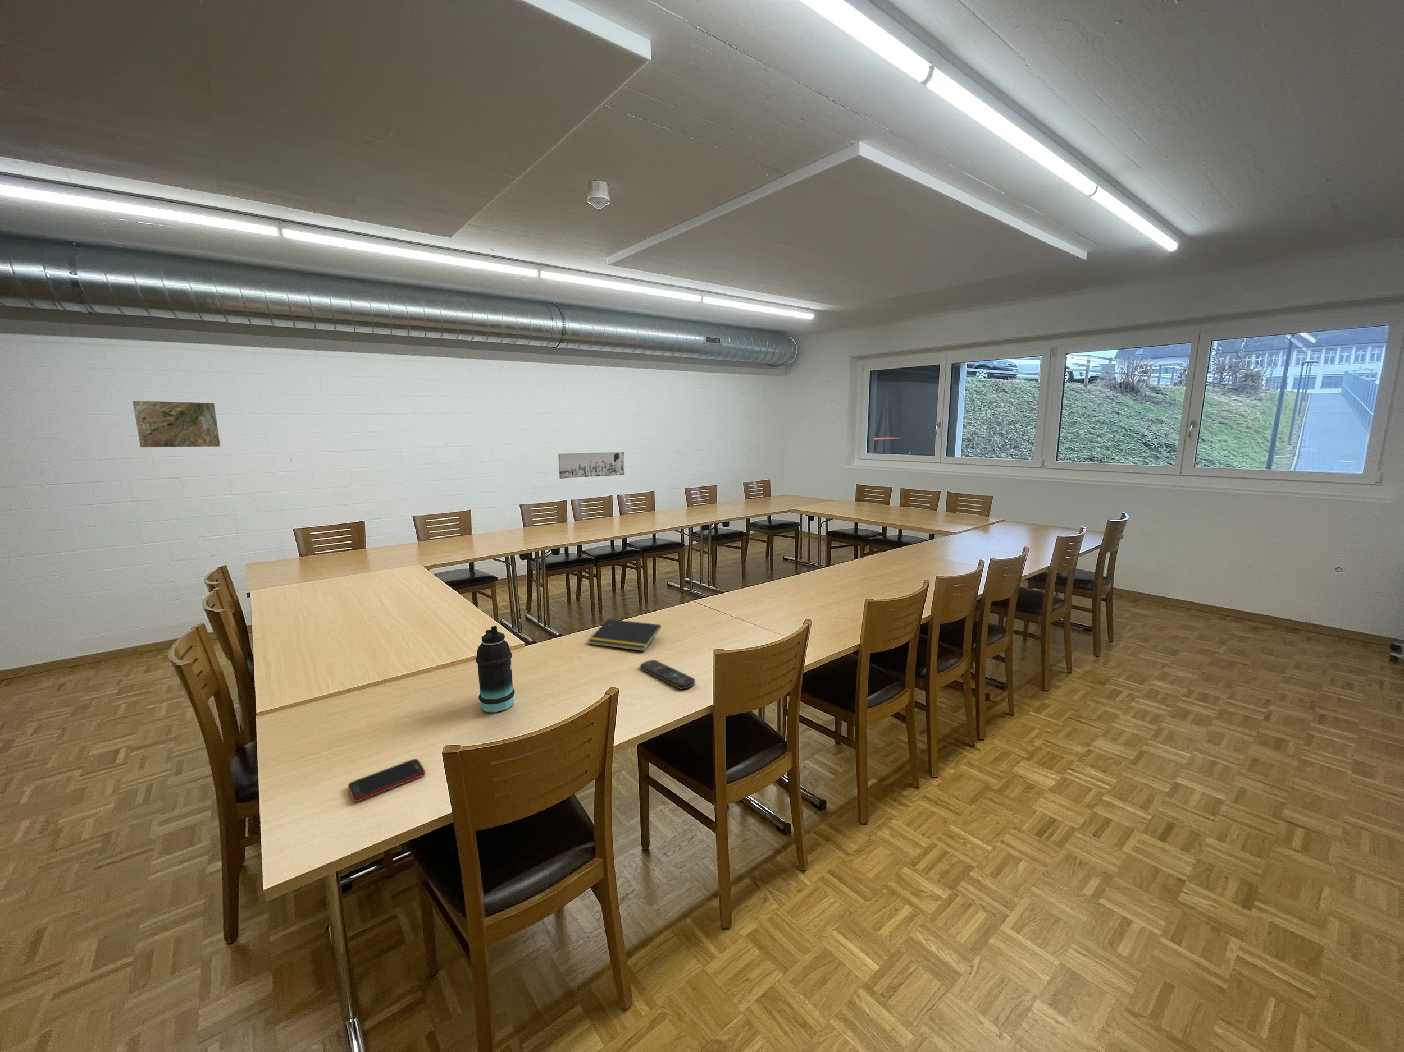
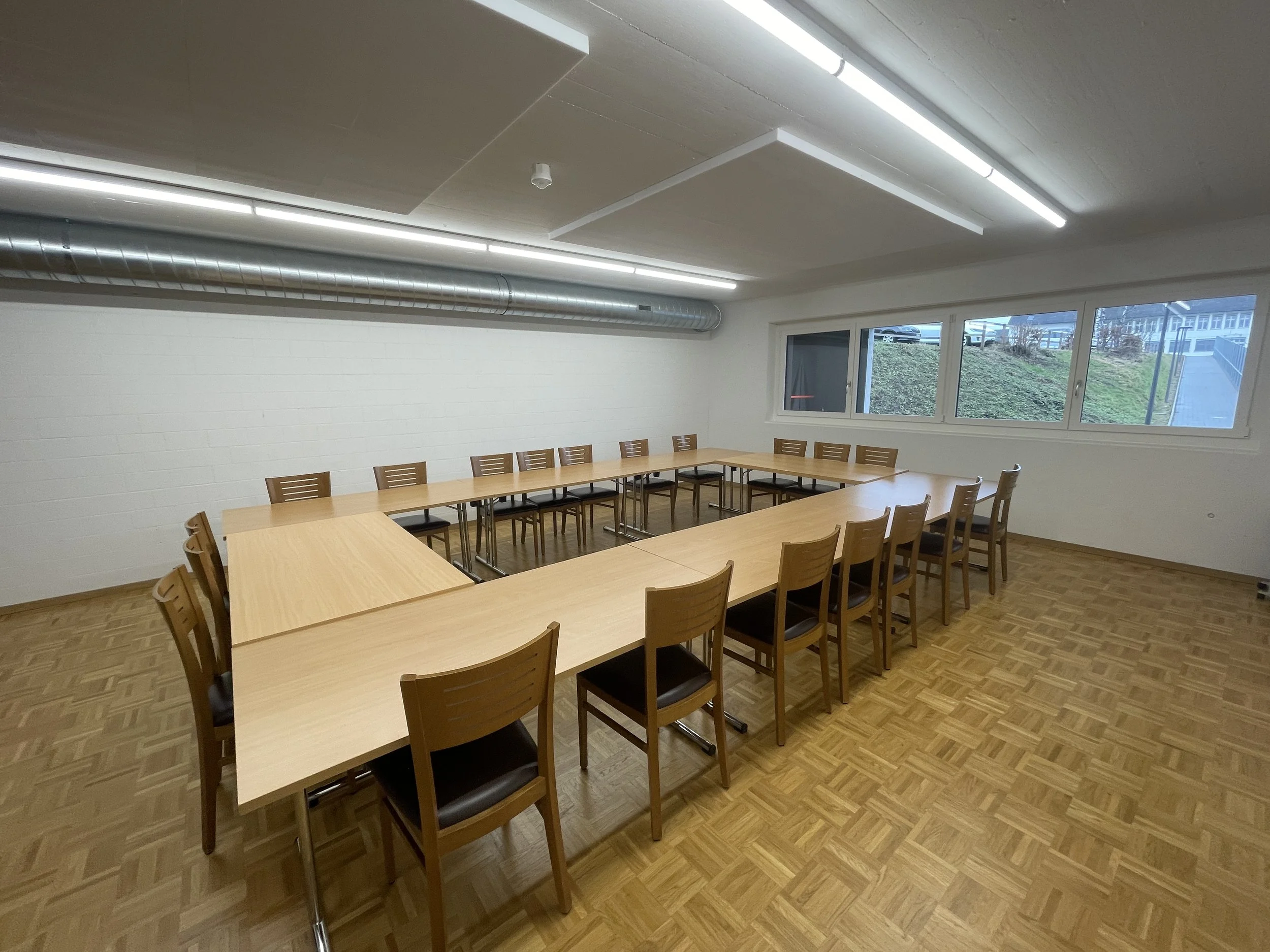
- bottle (494, 663)
- map (178, 424)
- wall art (593, 464)
- cell phone (387, 779)
- notepad (625, 634)
- remote control (667, 673)
